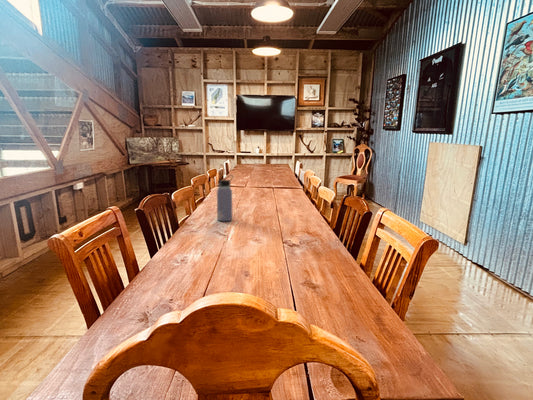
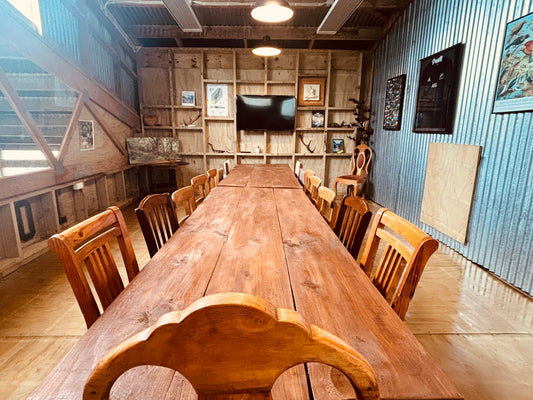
- water bottle (225, 197)
